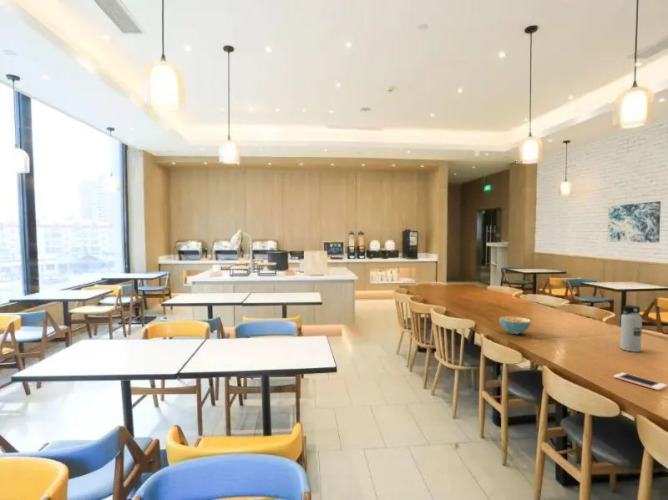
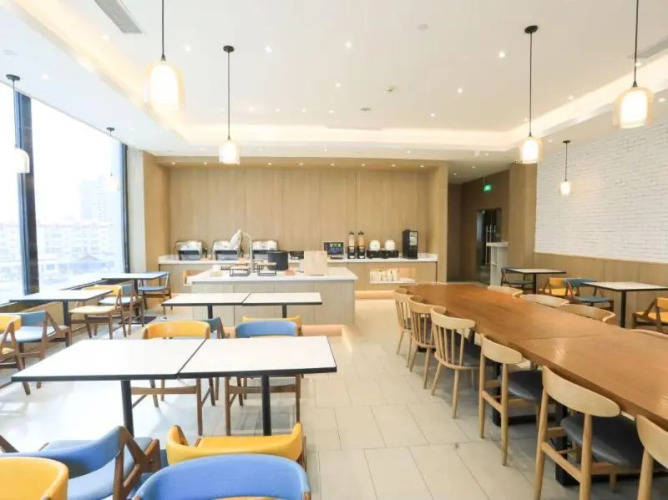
- wall art (632, 223)
- cereal bowl (514, 326)
- cell phone (639, 381)
- water bottle (631, 327)
